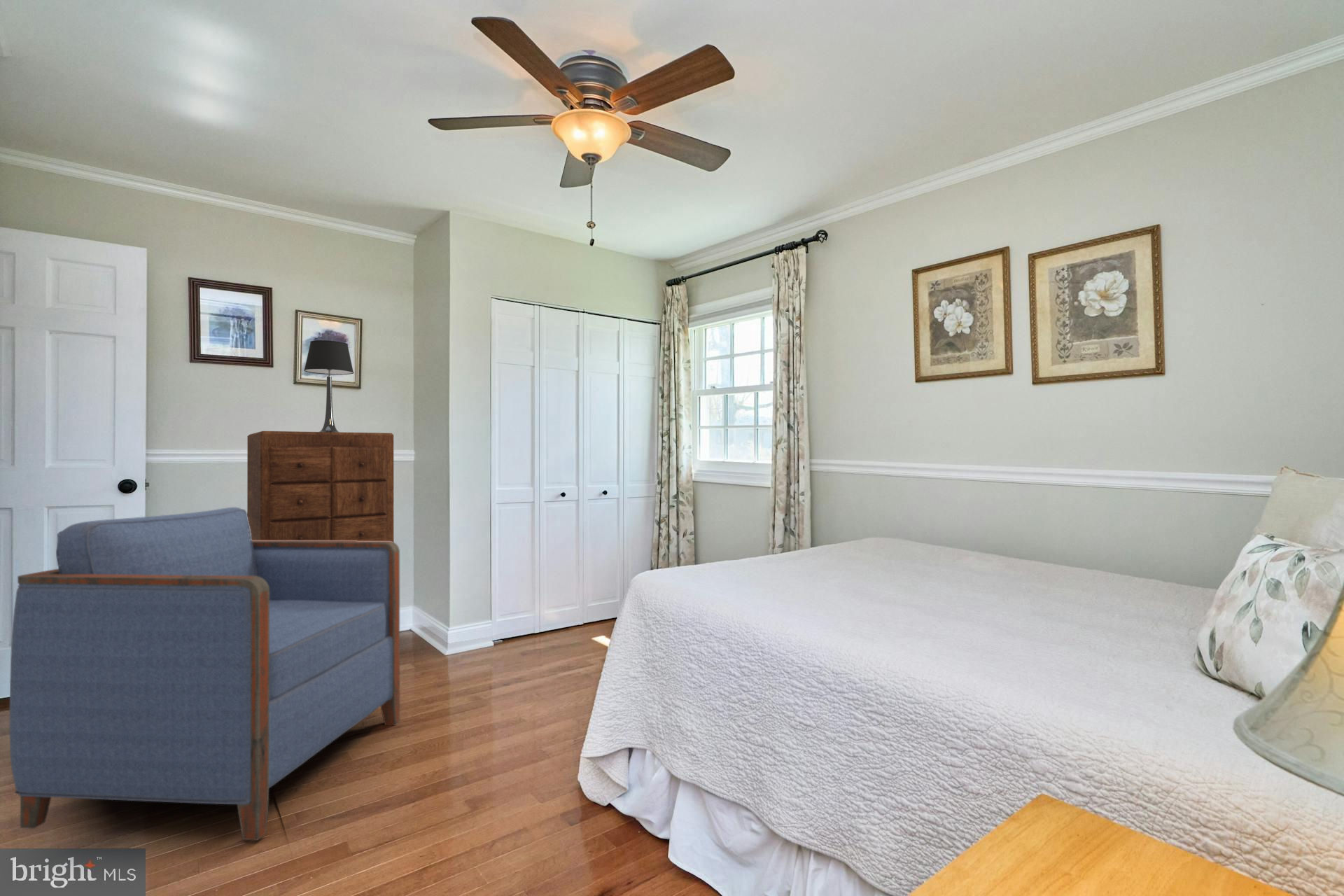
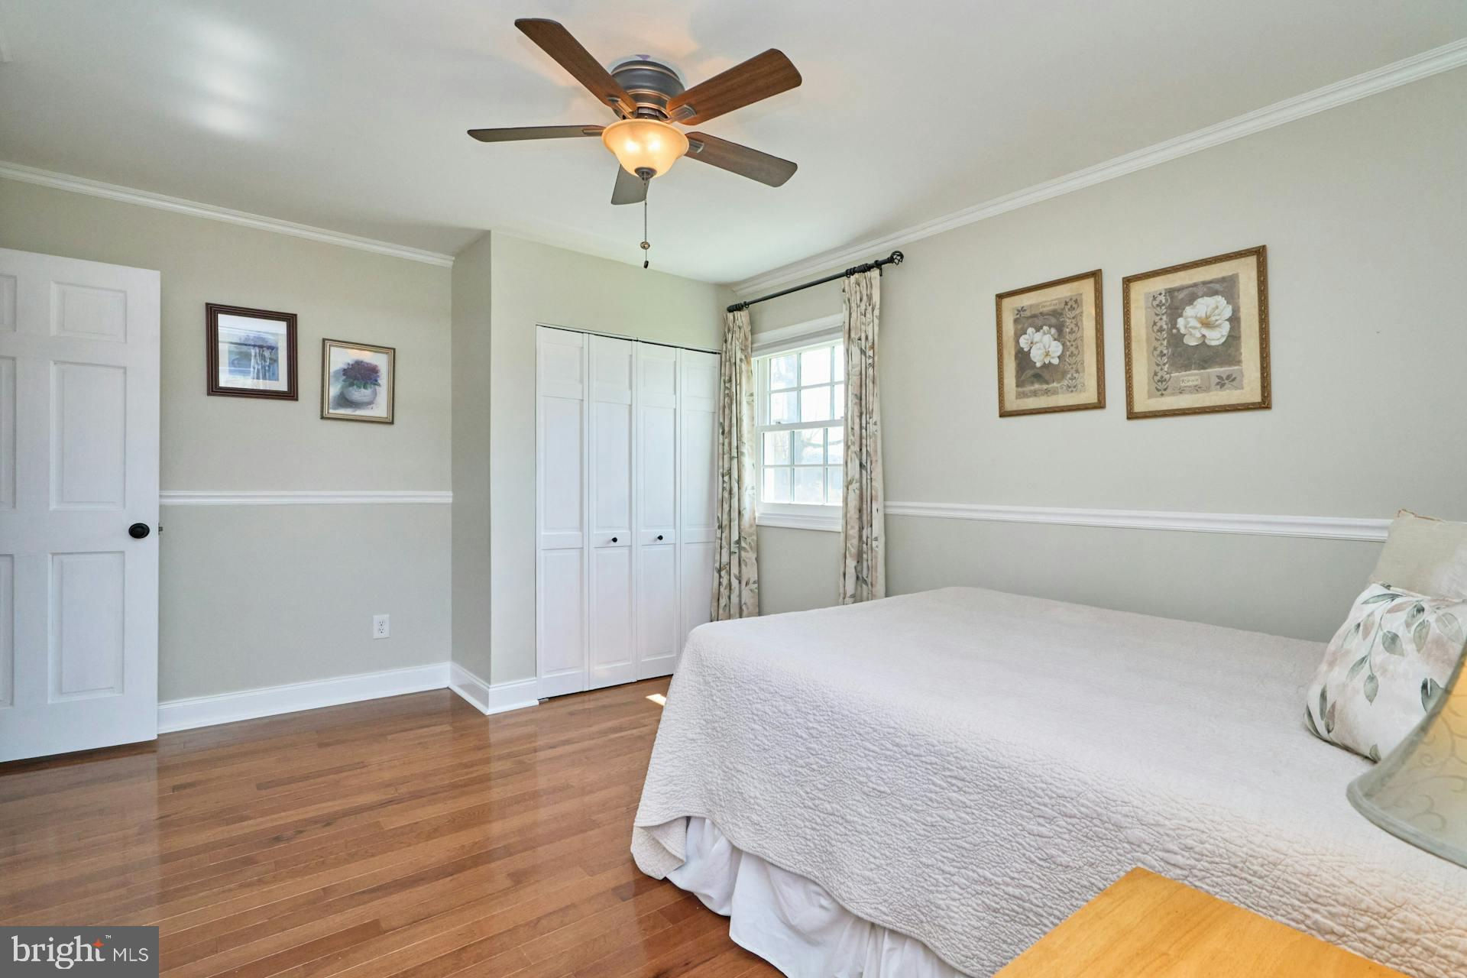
- dresser (320, 540)
- armchair (234, 640)
- table lamp (329, 388)
